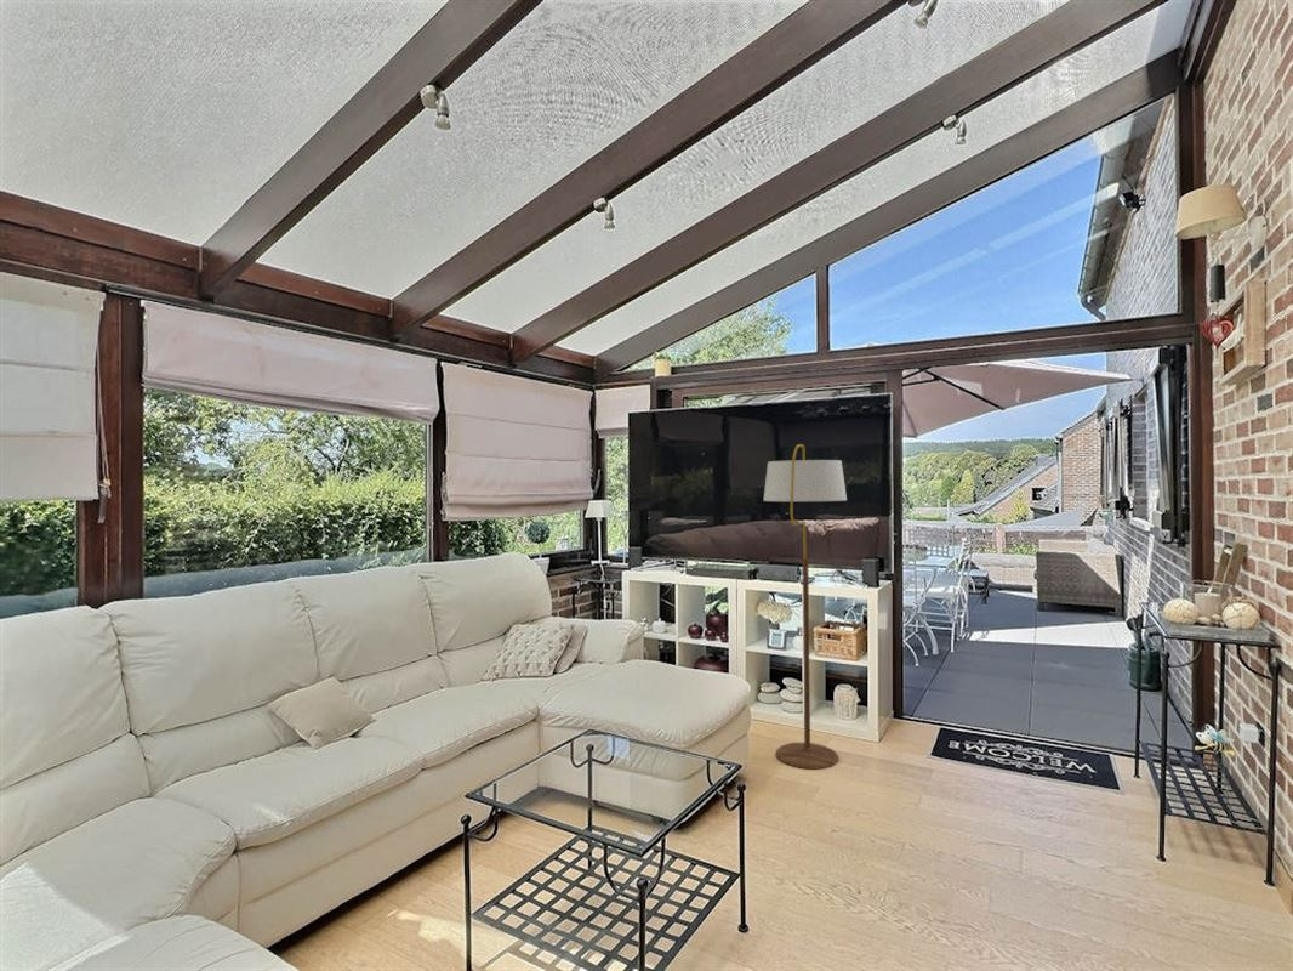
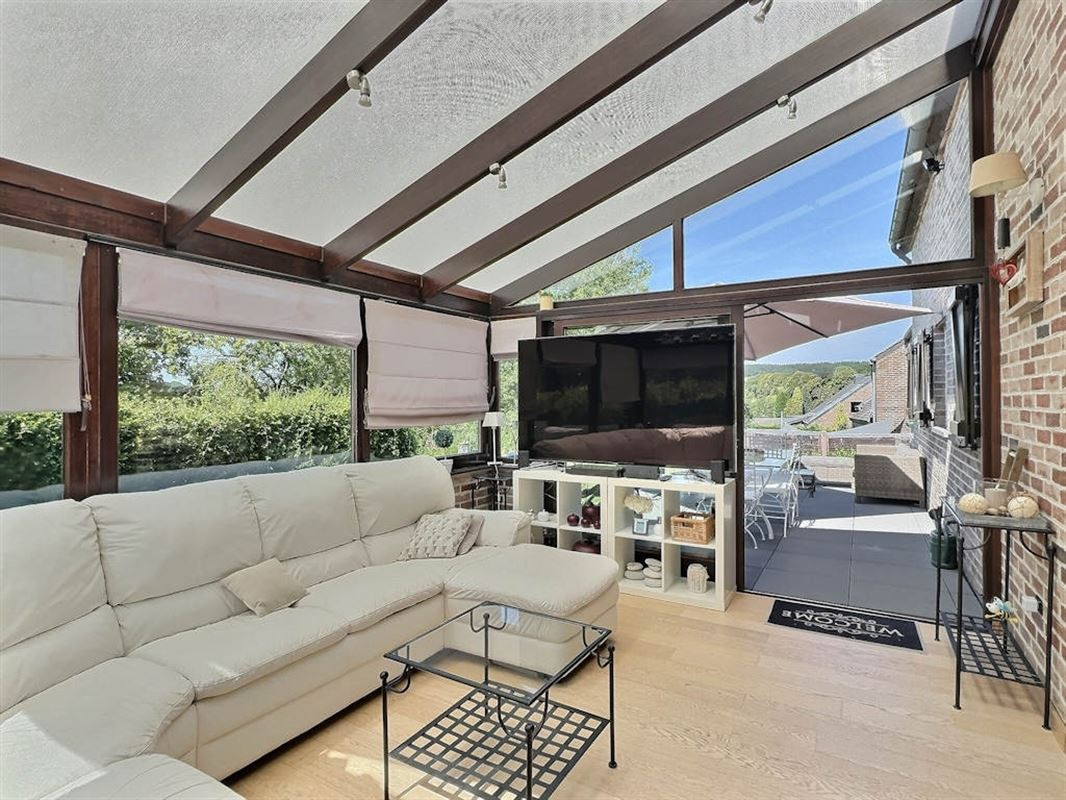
- floor lamp (804, 601)
